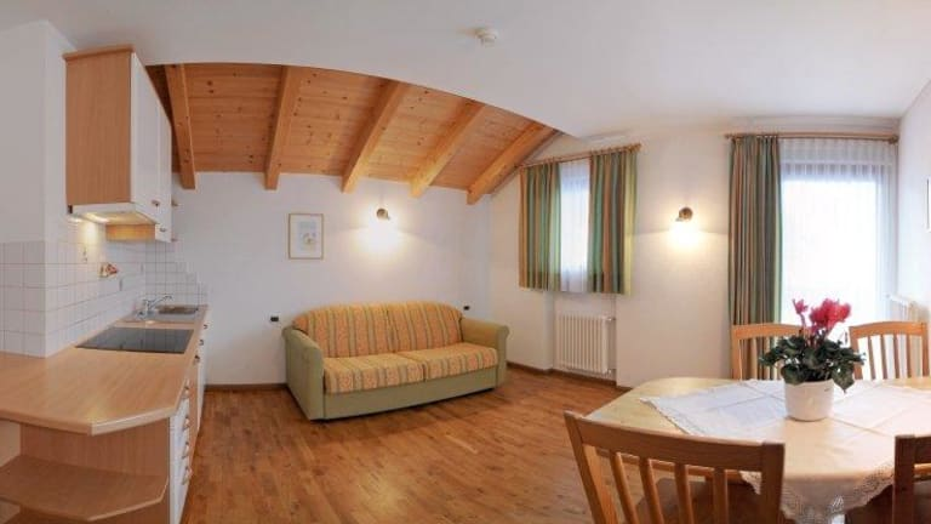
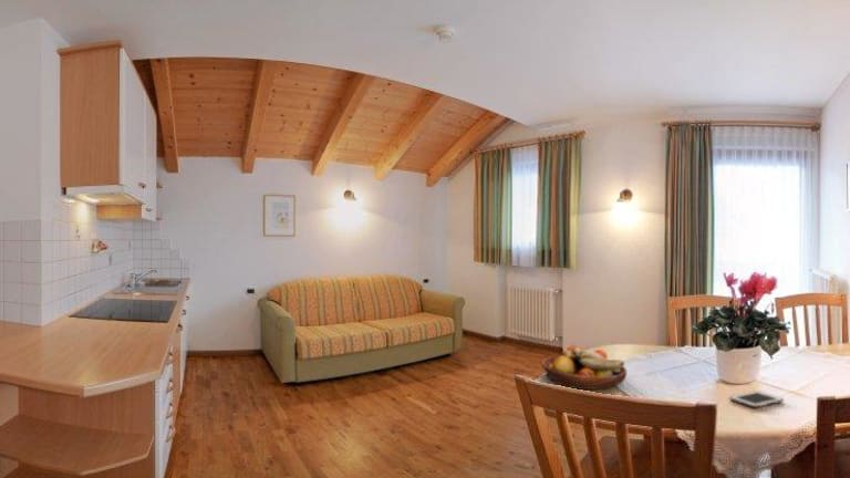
+ fruit bowl (583, 362)
+ cell phone (756, 398)
